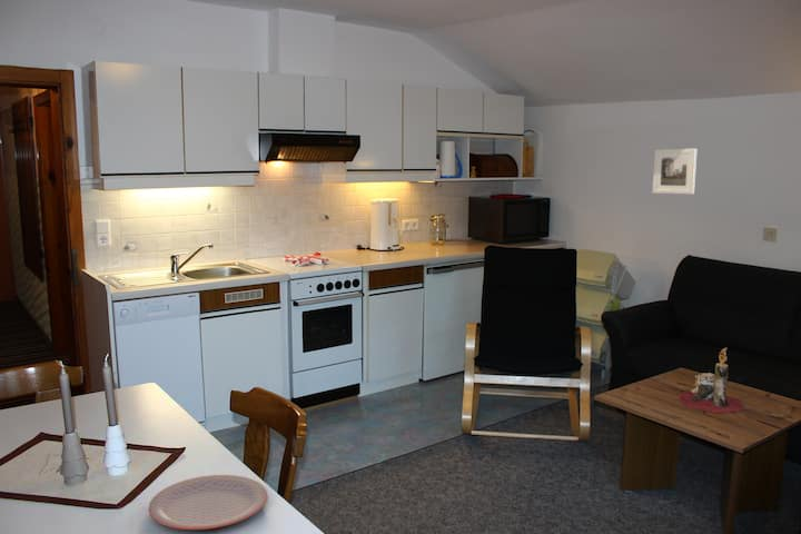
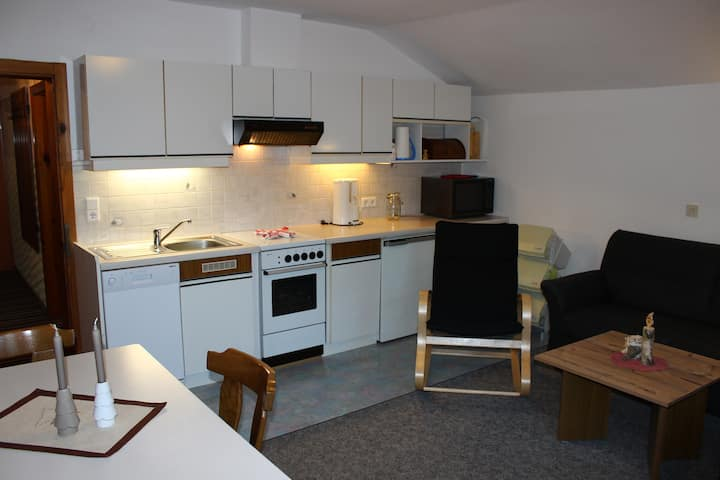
- plate (209, 503)
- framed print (673, 171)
